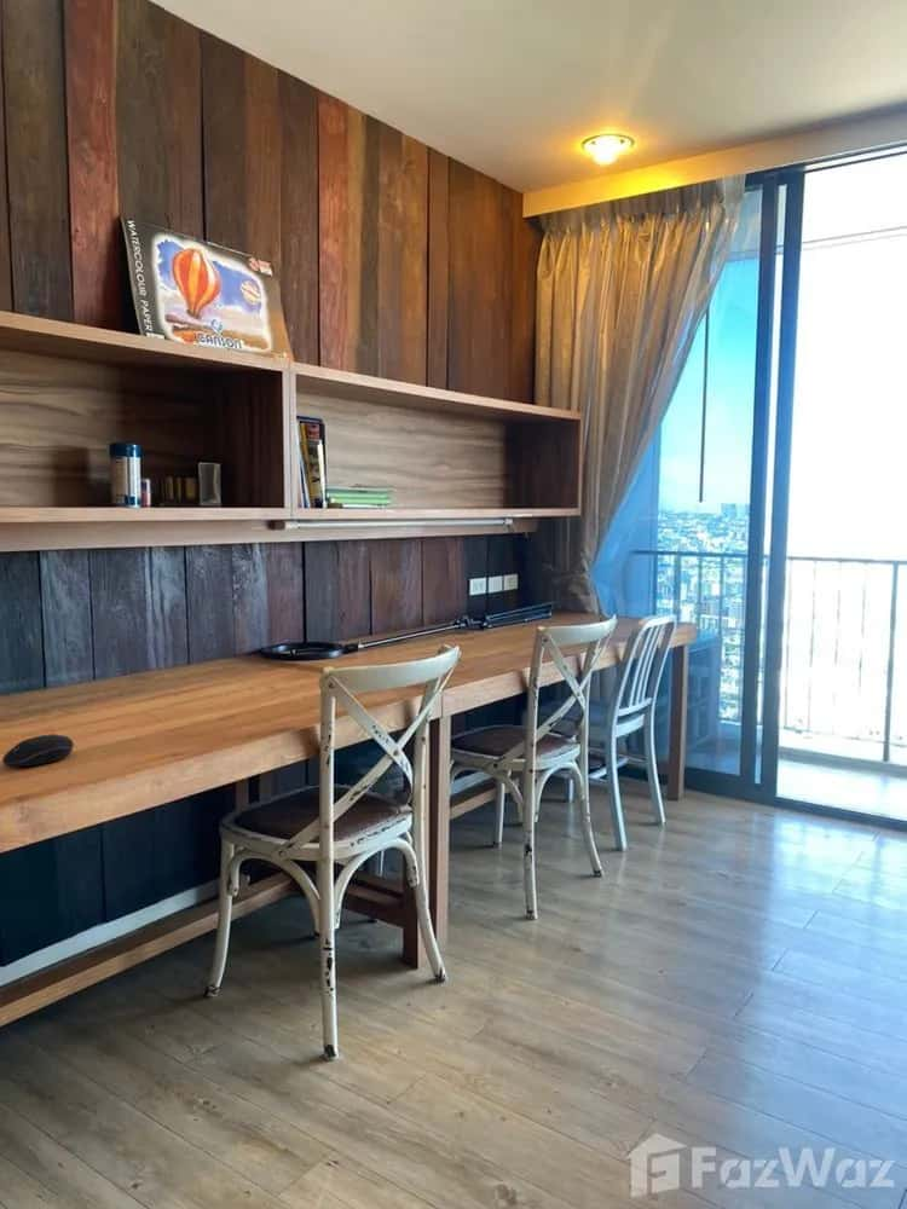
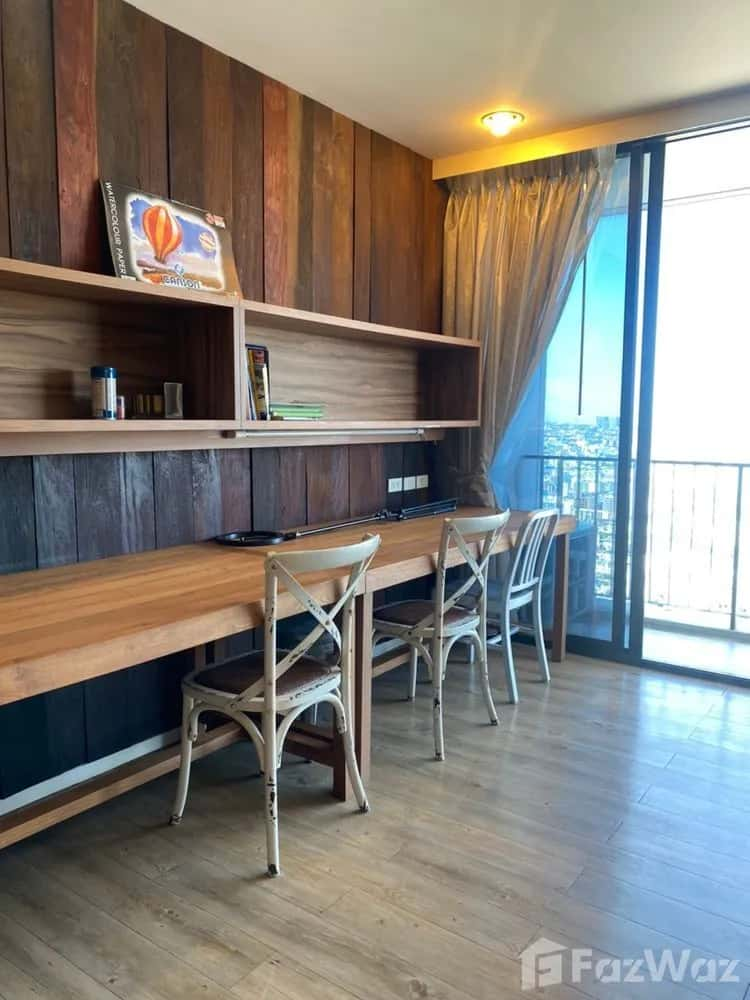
- computer mouse (39, 748)
